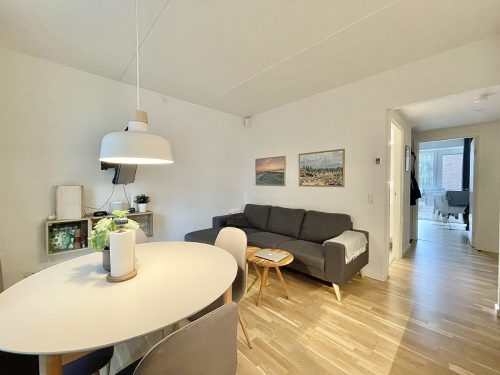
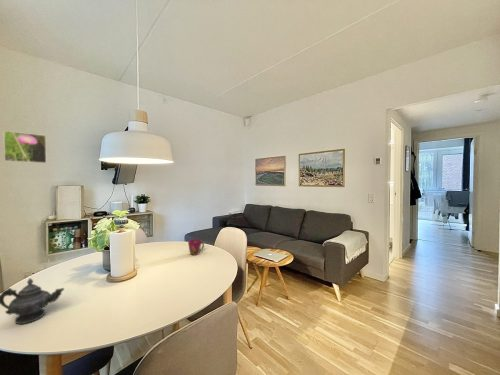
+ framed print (26, 147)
+ teapot (33, 297)
+ cup (196, 246)
